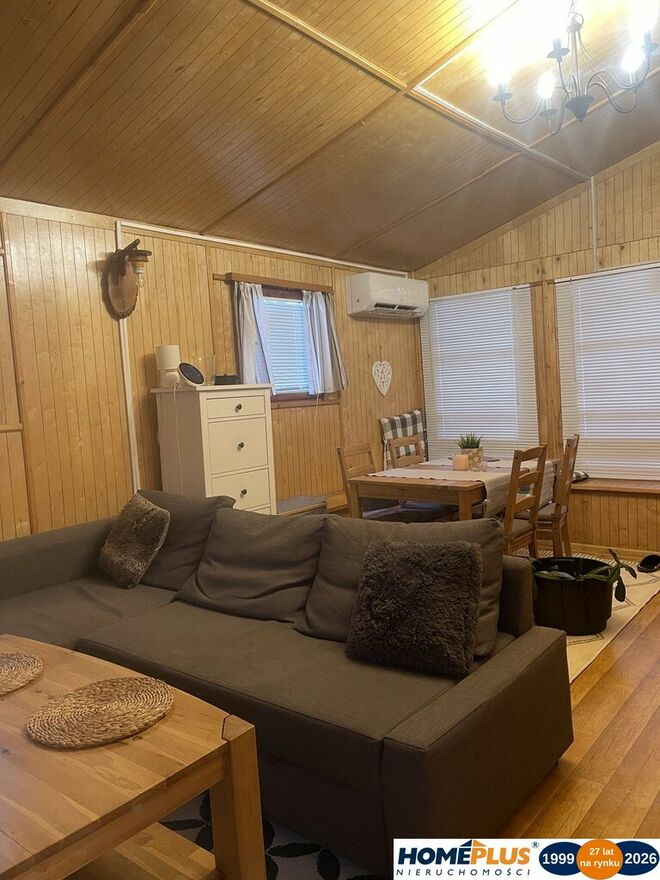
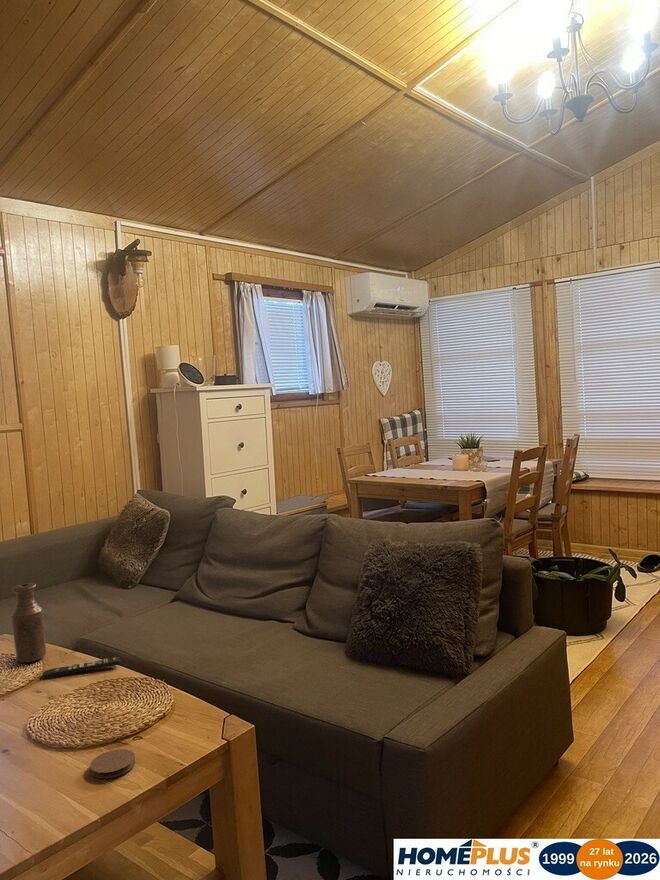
+ bottle (28, 621)
+ coaster (113, 763)
+ remote control (82, 667)
